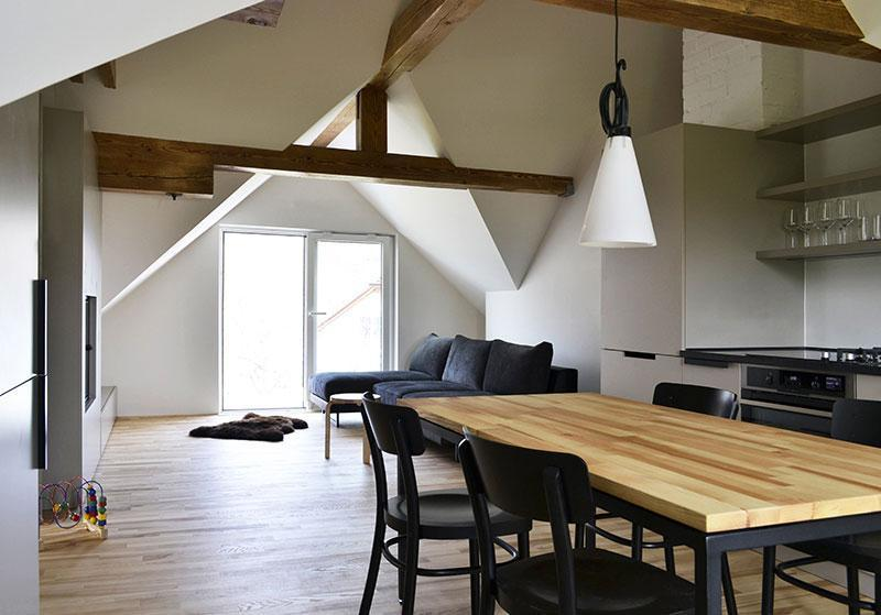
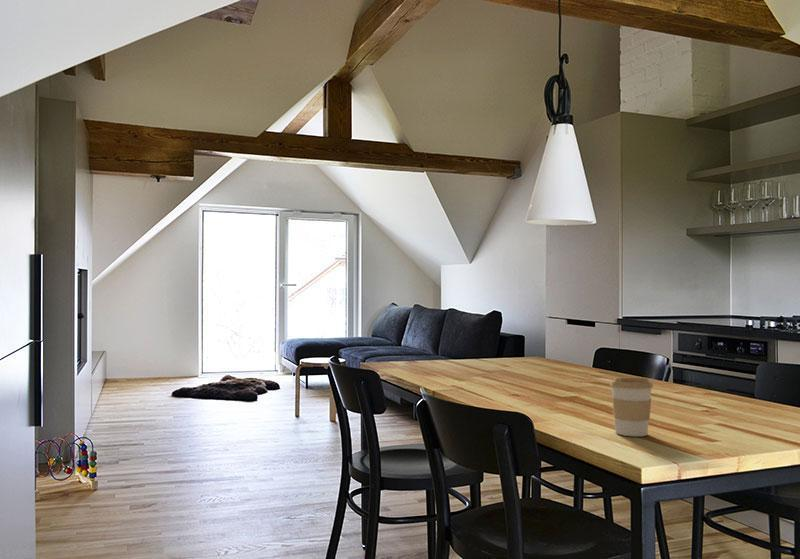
+ coffee cup (631, 404)
